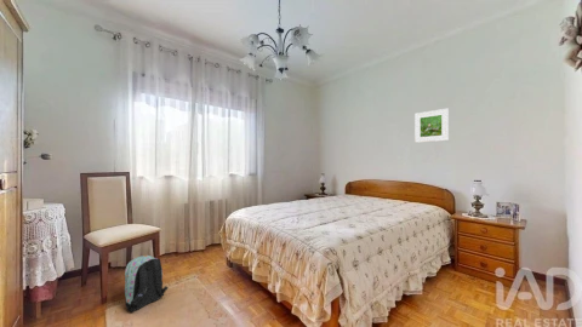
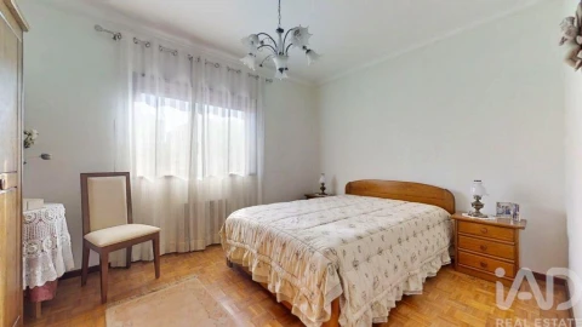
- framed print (430, 126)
- backpack (143, 279)
